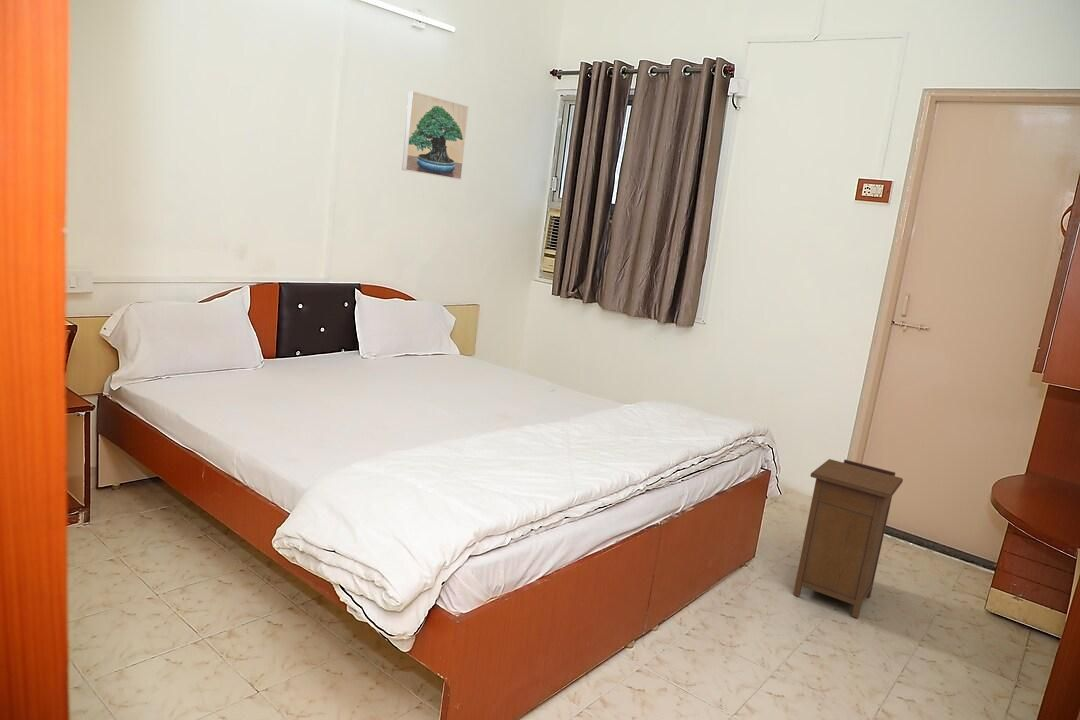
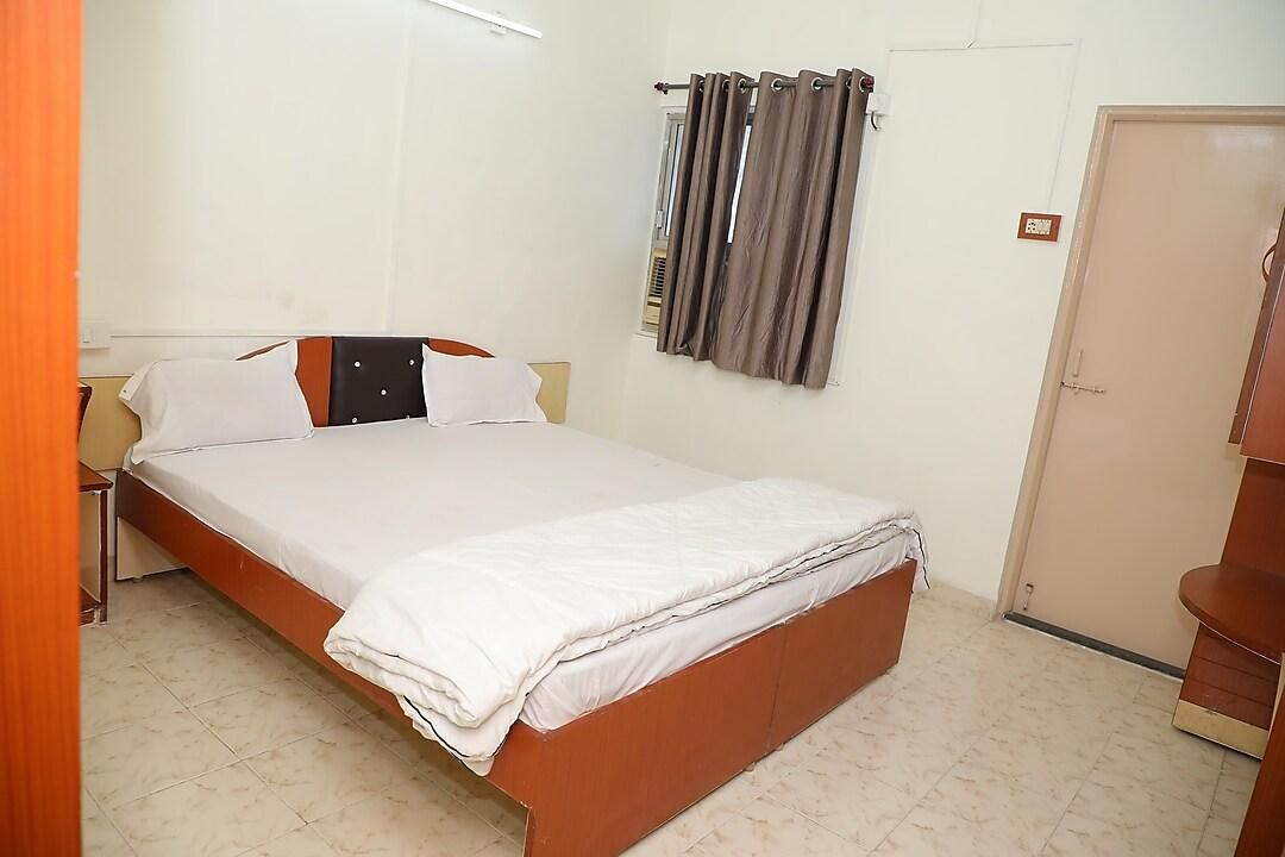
- nightstand (848, 531)
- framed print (436, 137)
